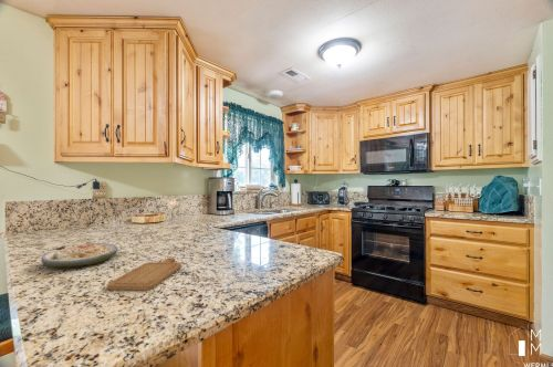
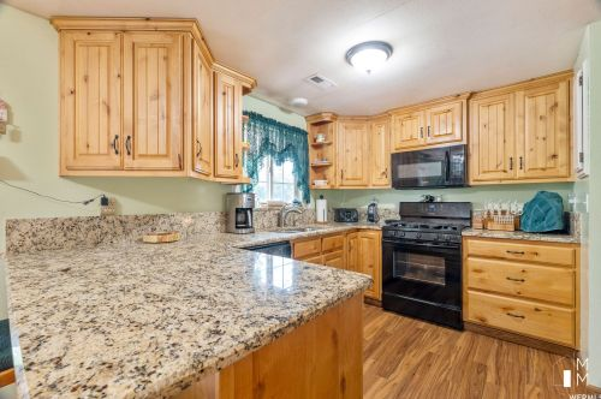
- chopping board (153, 271)
- soup (82, 252)
